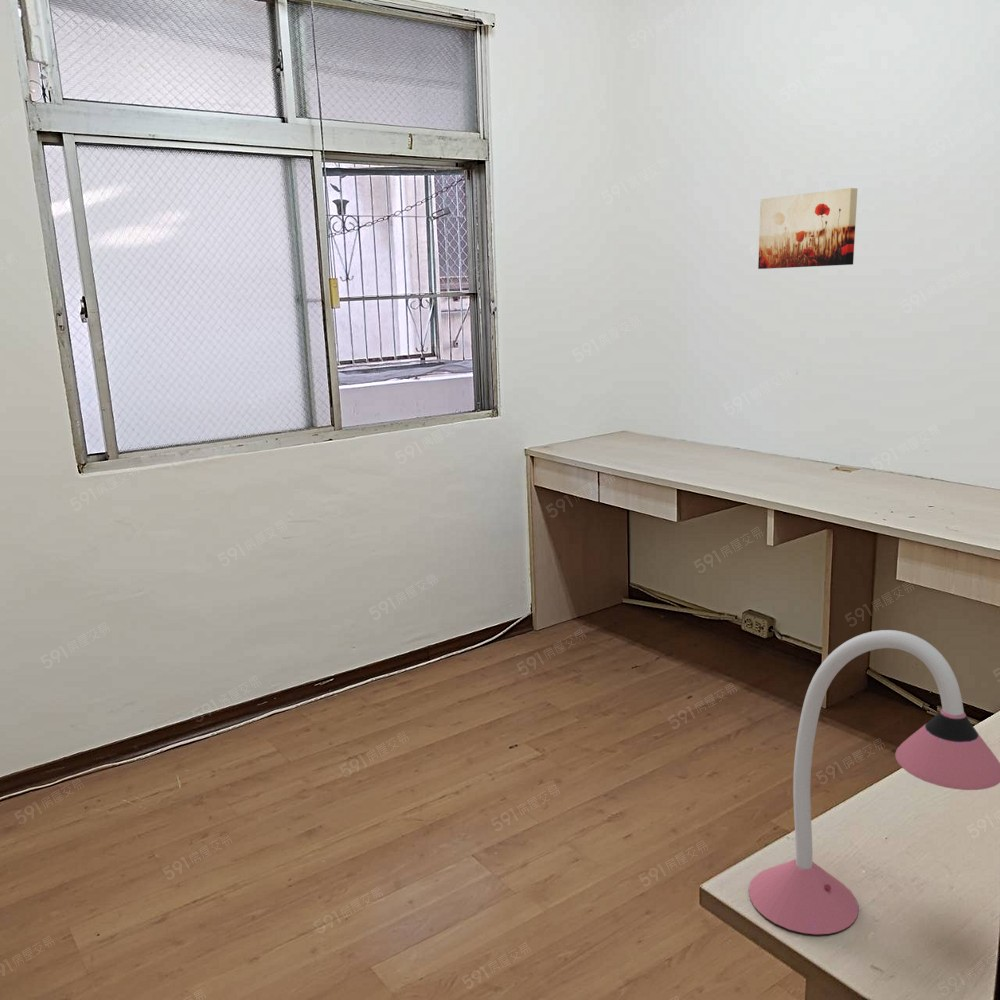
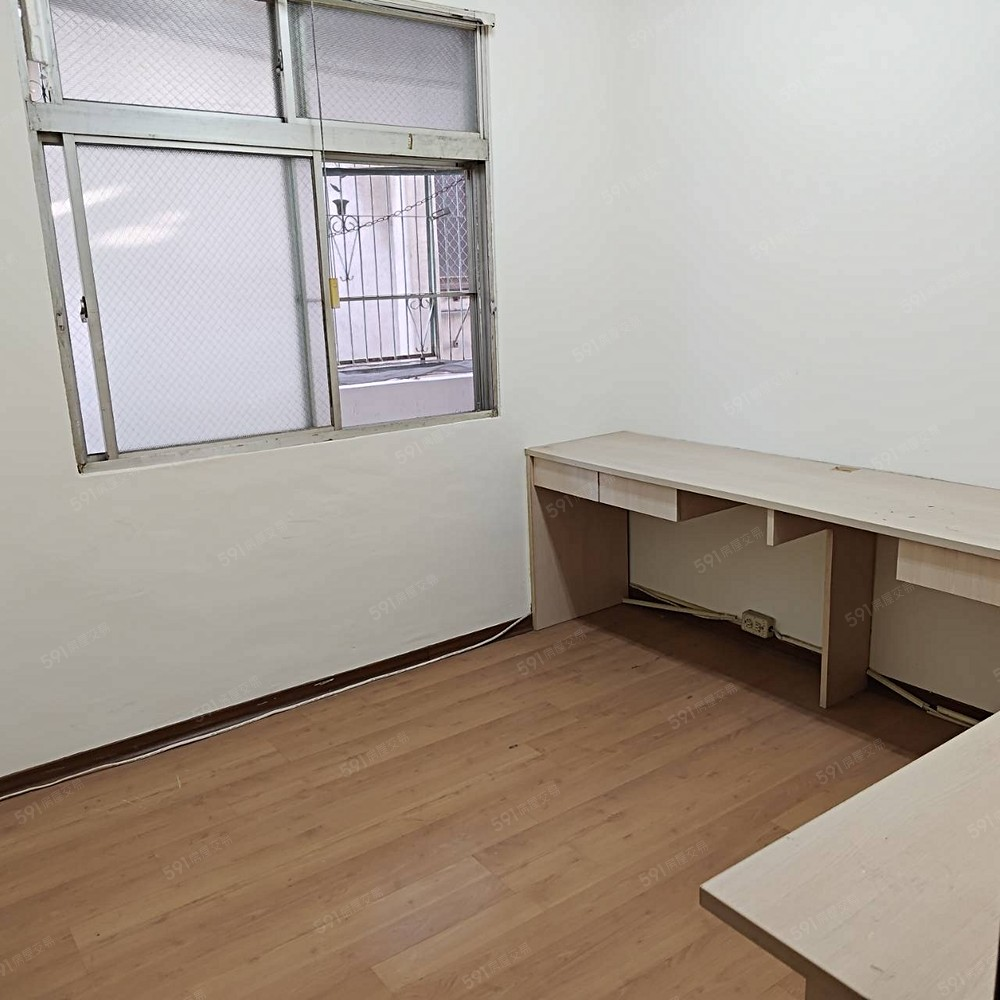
- desk lamp (897, 761)
- wall art (805, 230)
